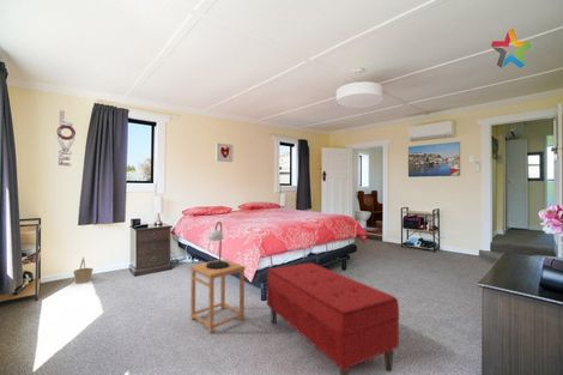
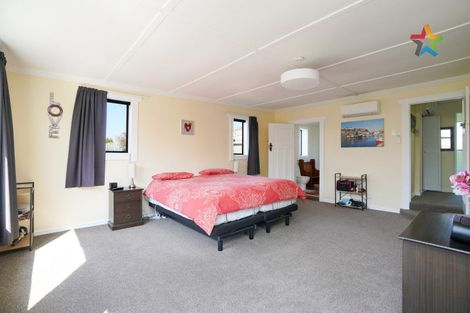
- side table (220, 292)
- basket (83, 268)
- bench (322, 312)
- table lamp (219, 246)
